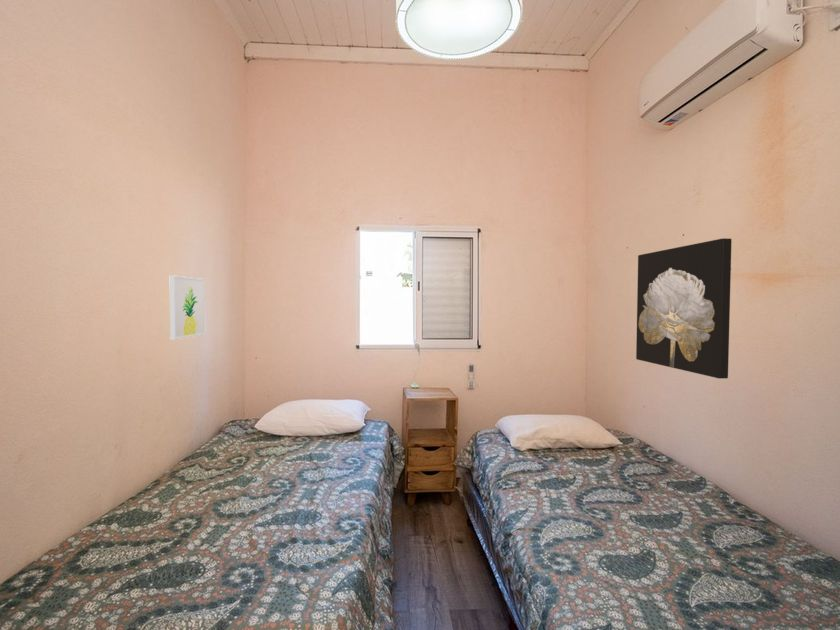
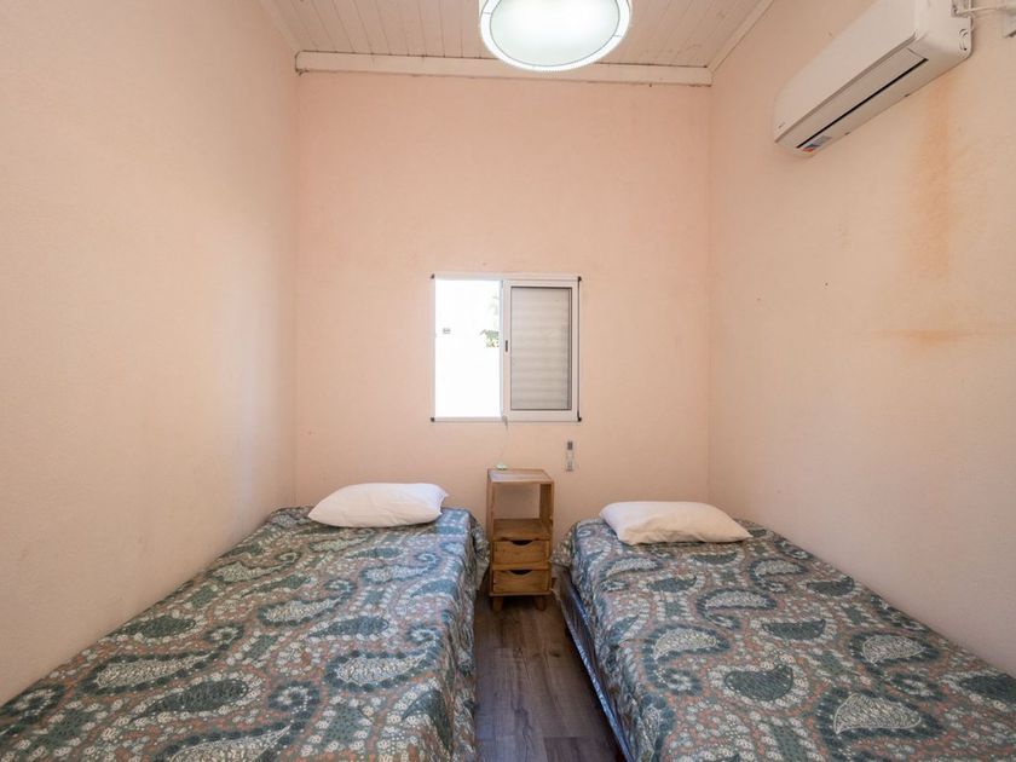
- wall art (677, 308)
- wall art (188, 307)
